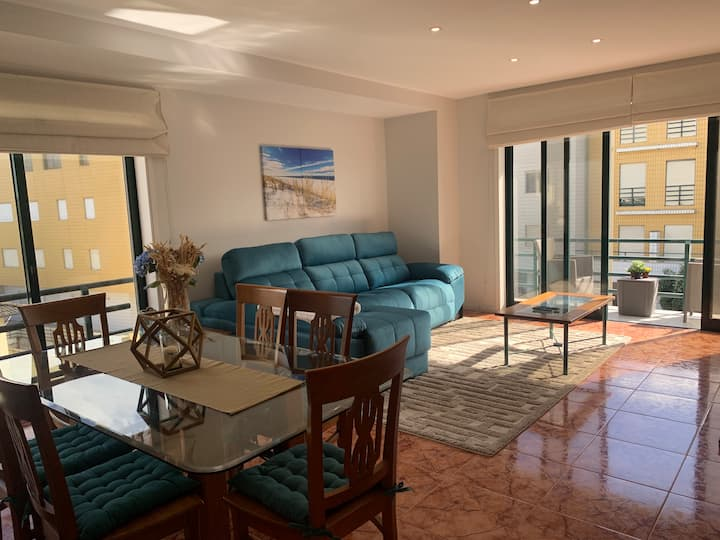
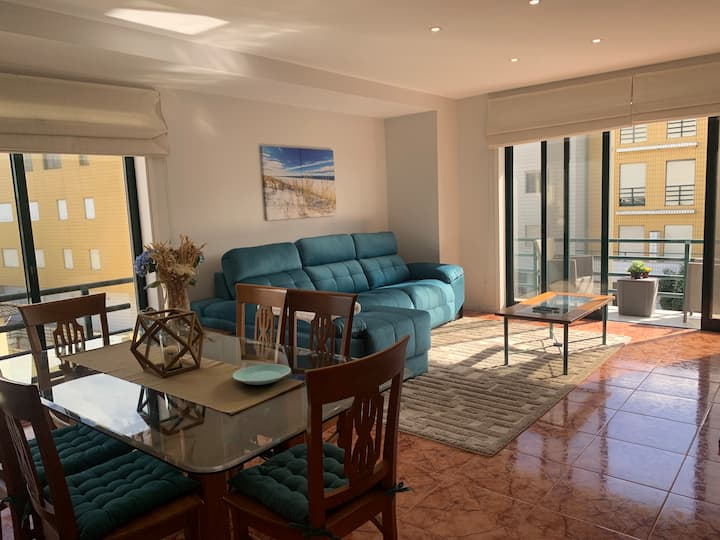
+ plate (262, 375)
